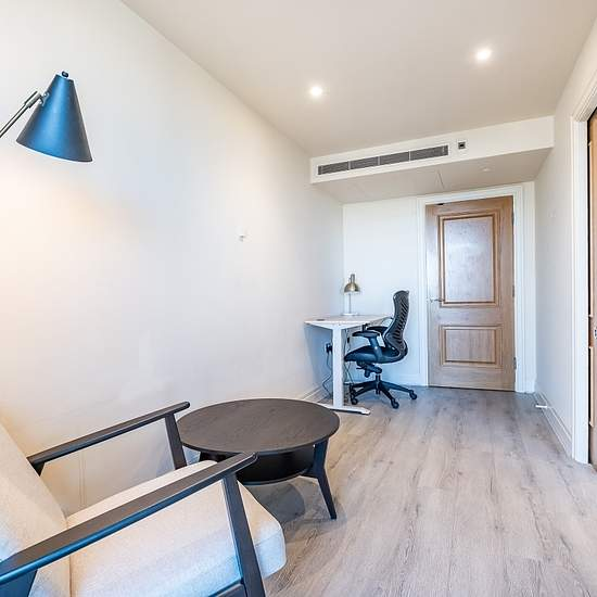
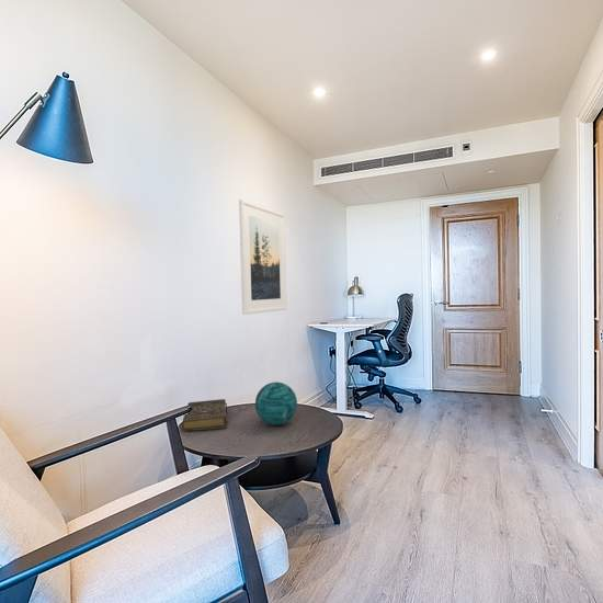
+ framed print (264, 260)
+ decorative orb (275, 402)
+ book (206, 413)
